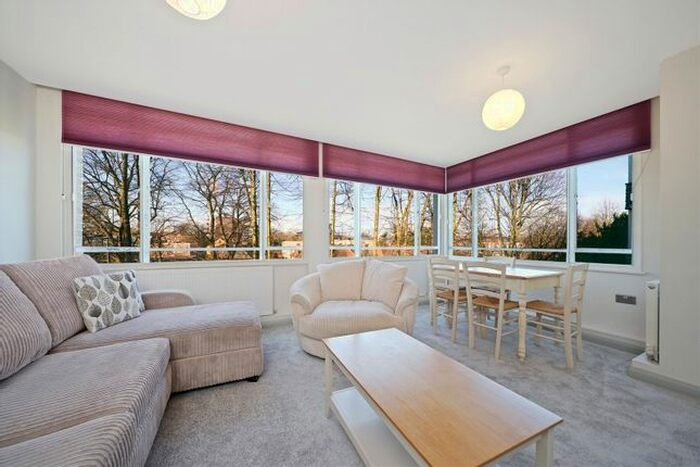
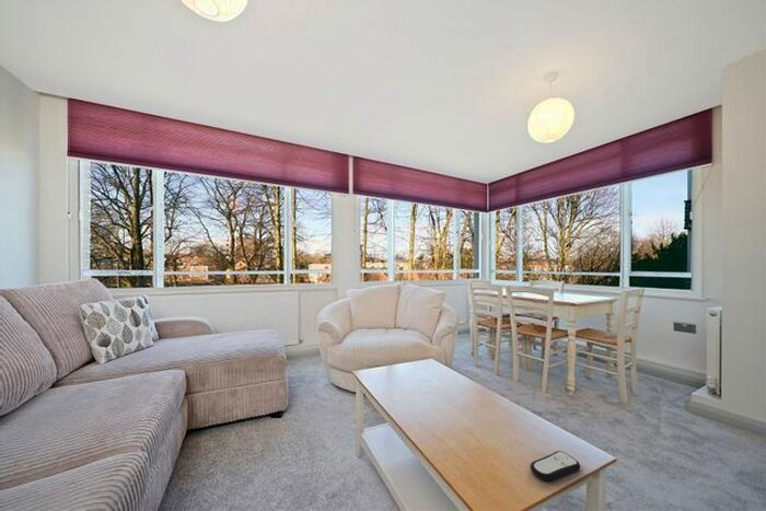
+ remote control (554, 465)
